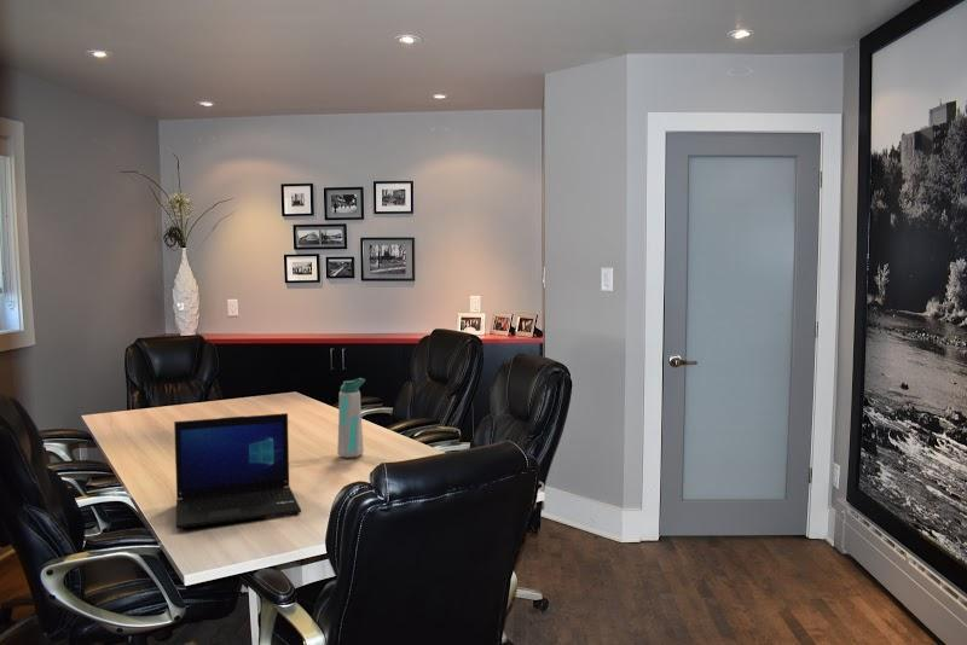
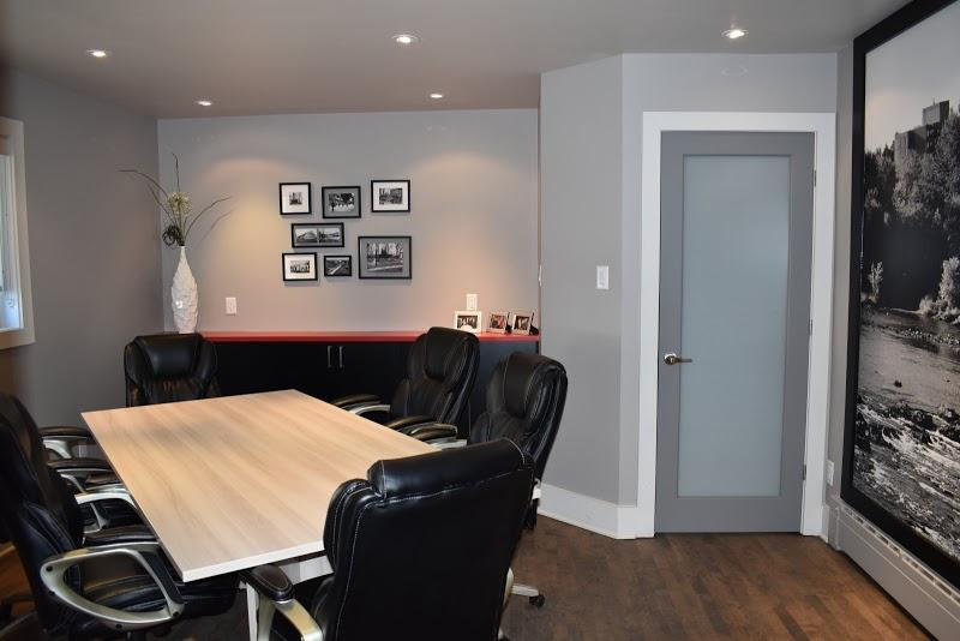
- laptop (236, 466)
- water bottle (352, 417)
